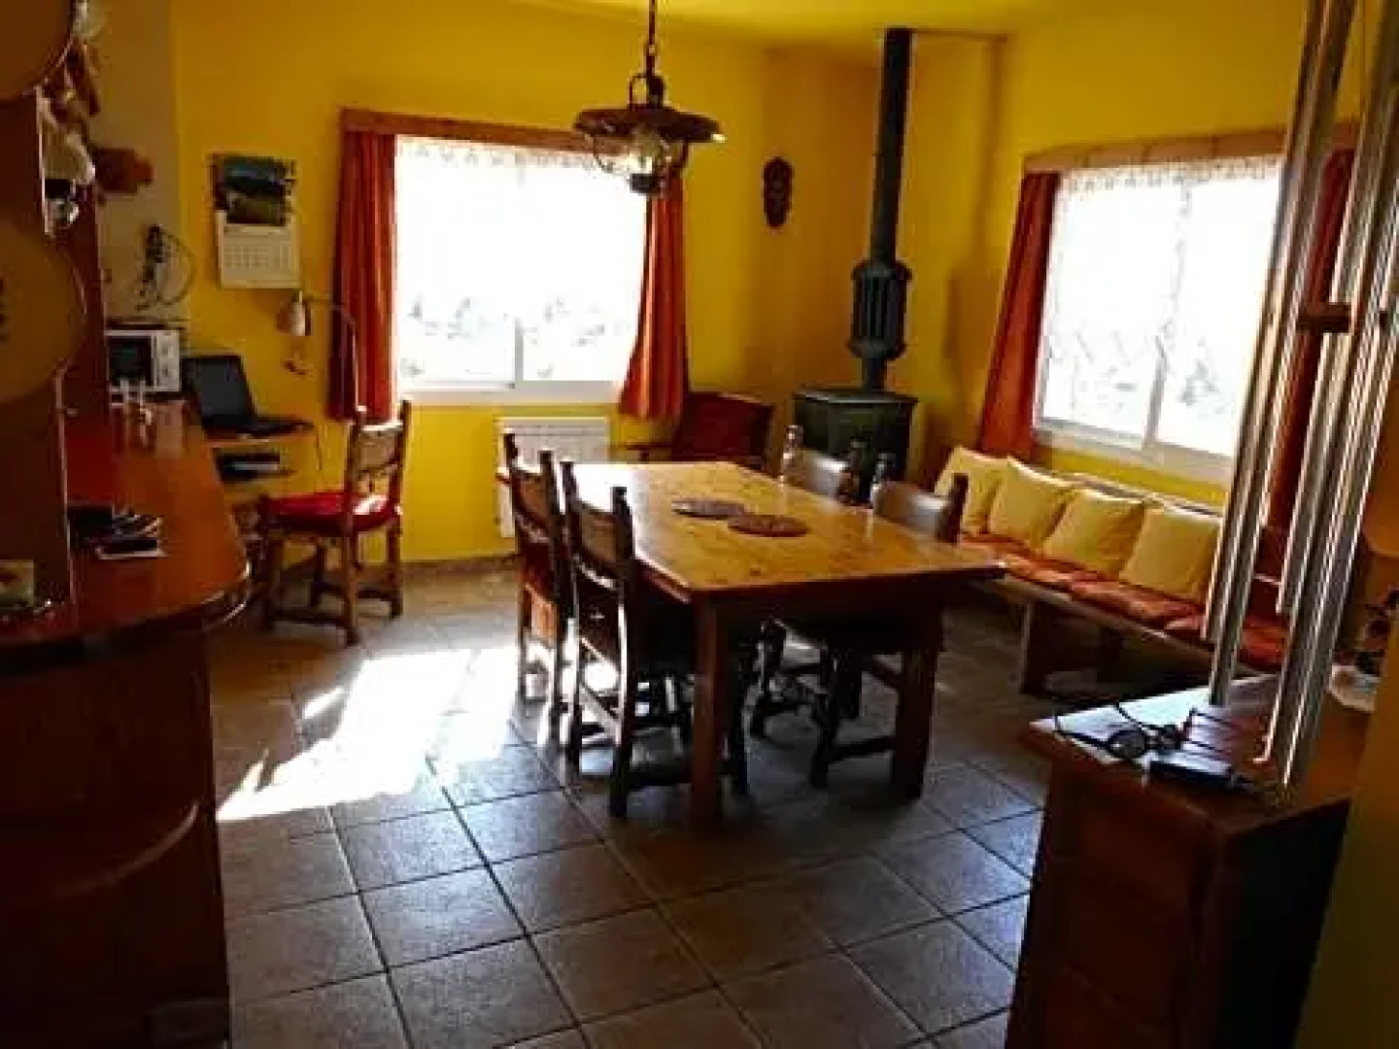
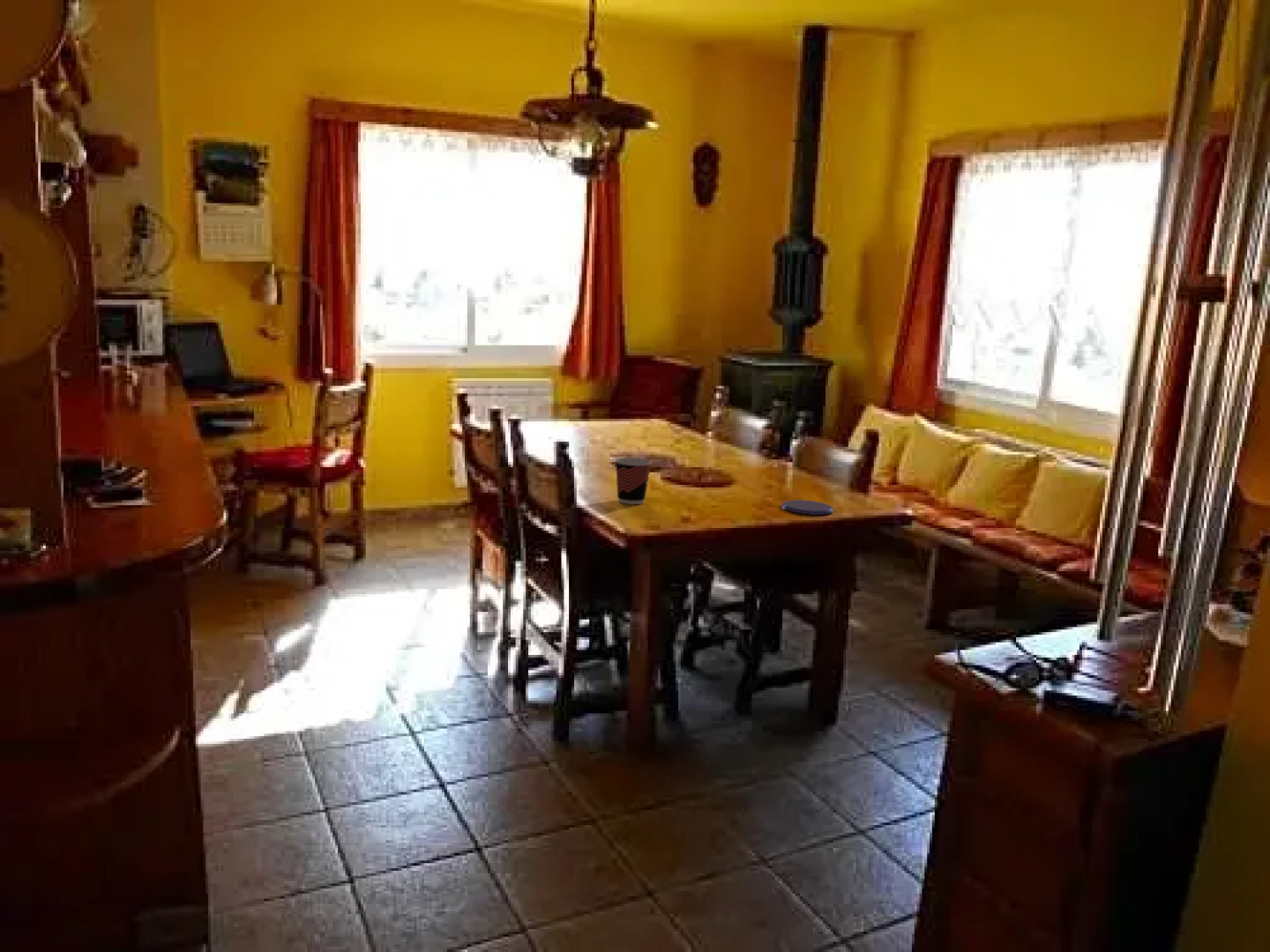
+ cup (631, 480)
+ saucer (807, 507)
